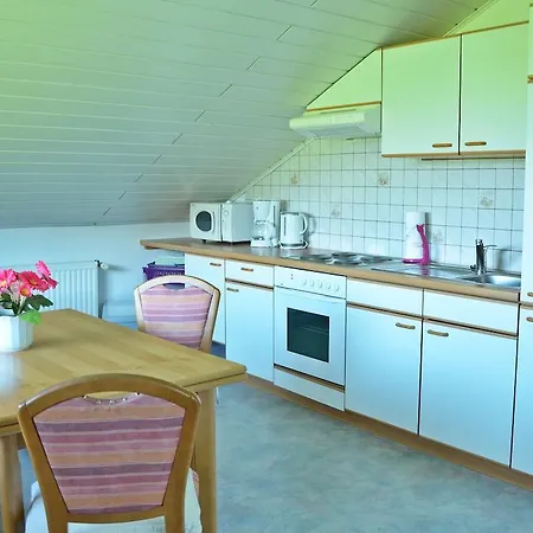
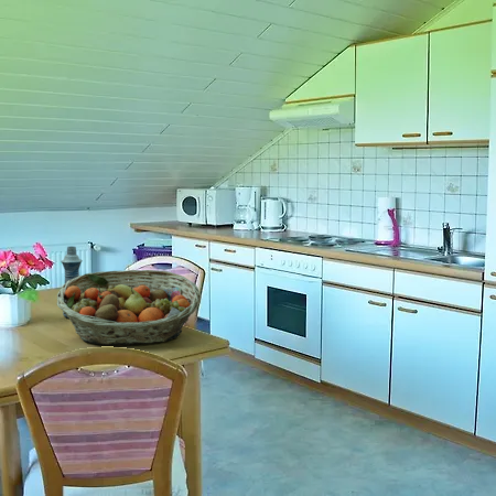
+ bottle (71, 279)
+ fruit basket (130, 305)
